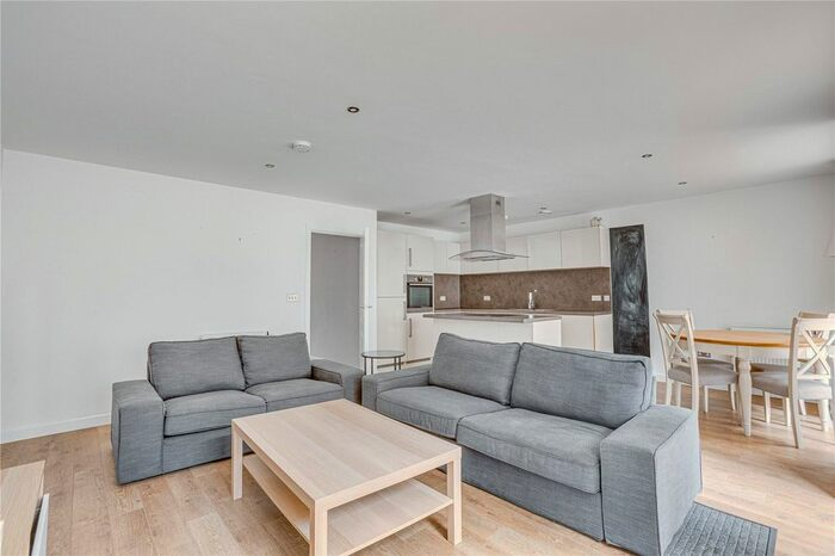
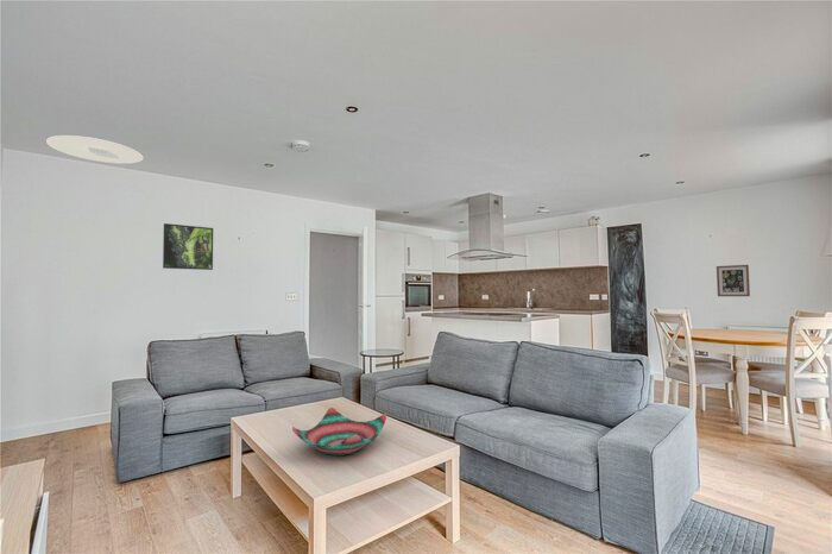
+ decorative bowl (341, 433)
+ ceiling light (97, 146)
+ wall art (732, 281)
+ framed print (189, 247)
